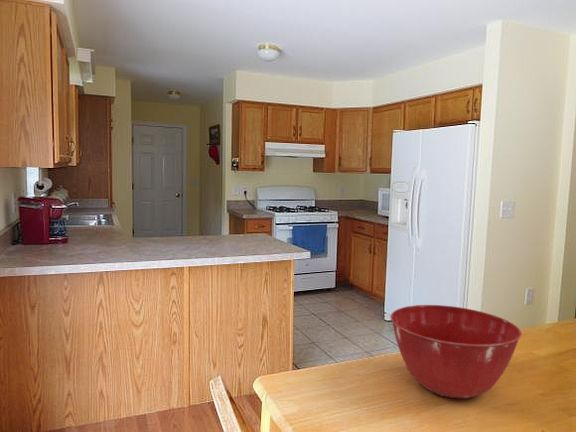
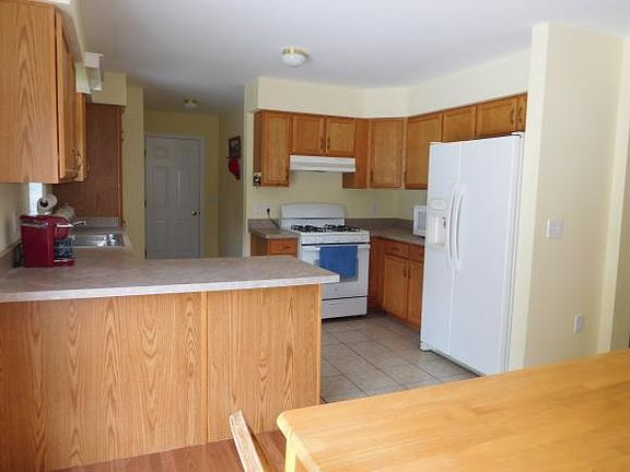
- mixing bowl (450, 352)
